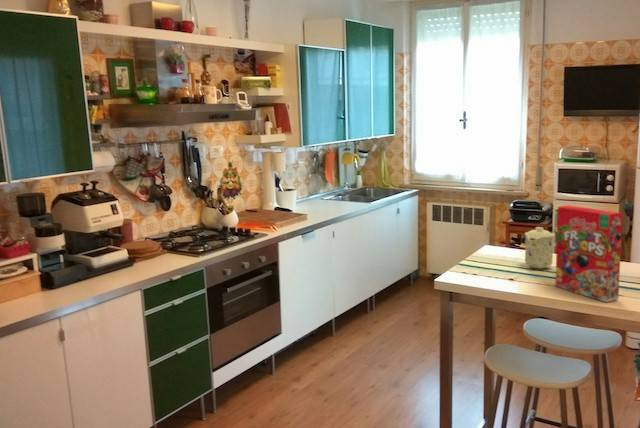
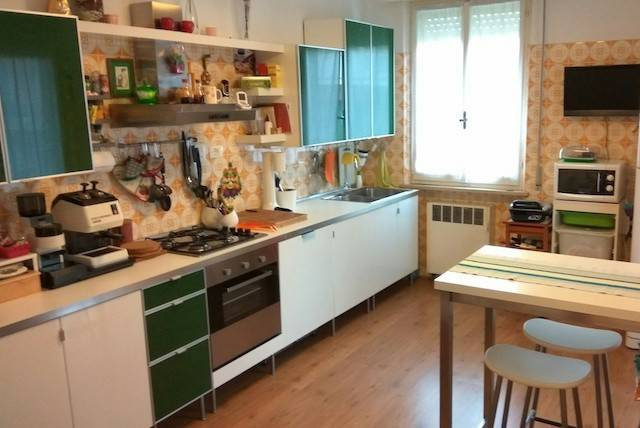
- cereal box (587, 251)
- mug (540, 246)
